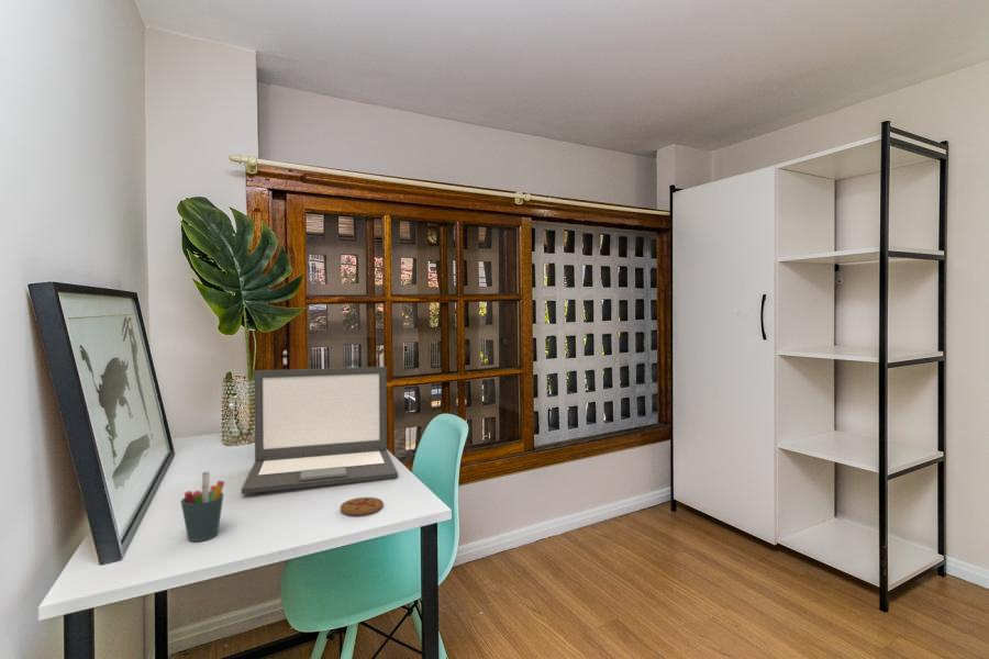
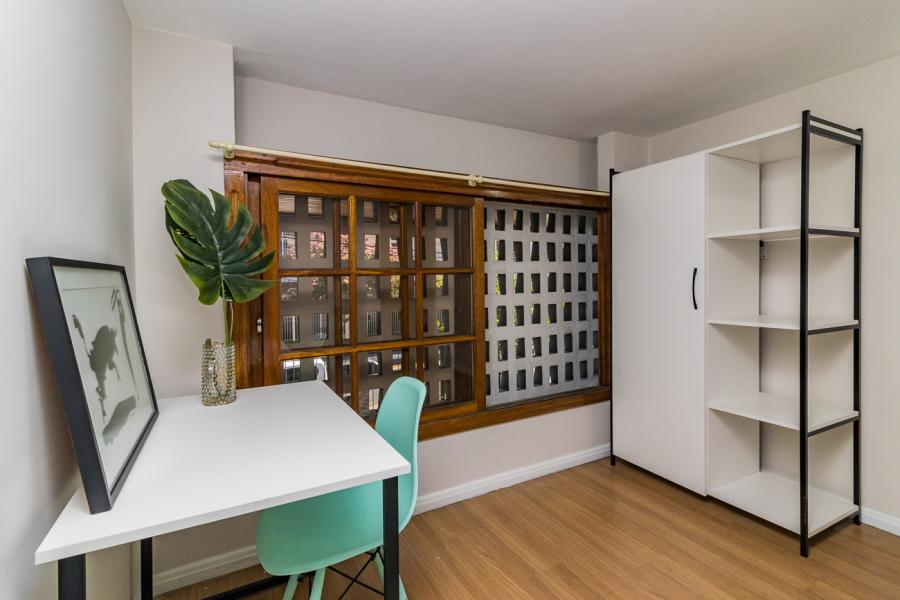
- laptop (323, 422)
- coaster (362, 505)
- pen holder (203, 505)
